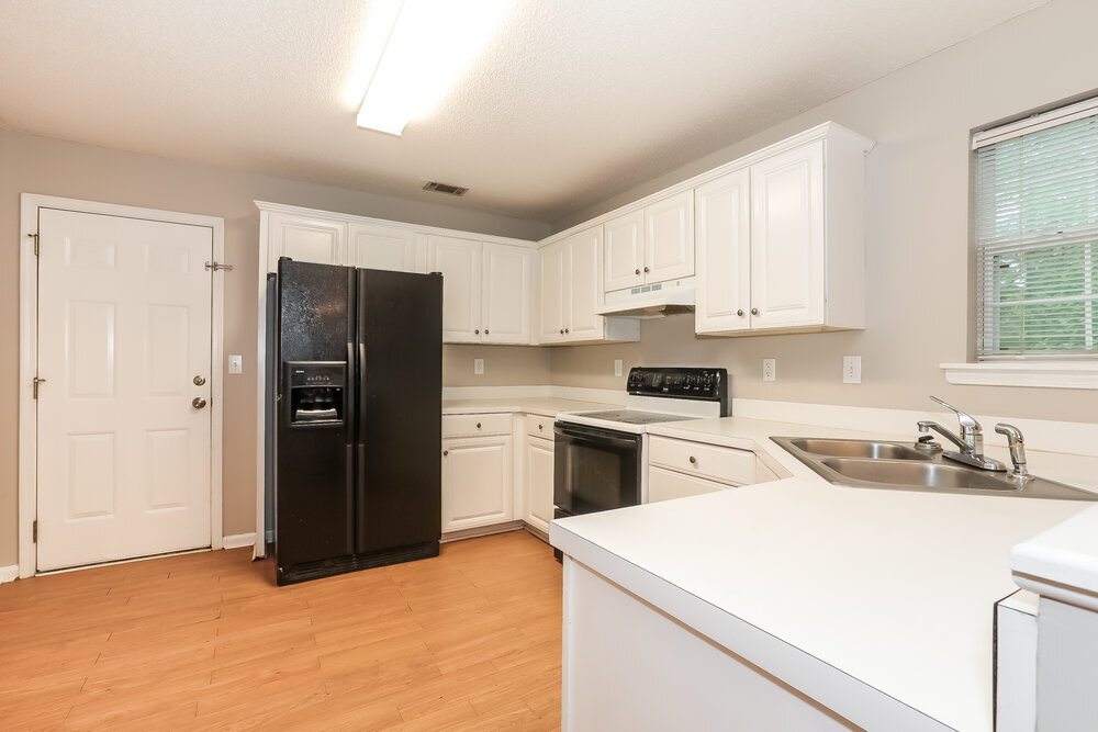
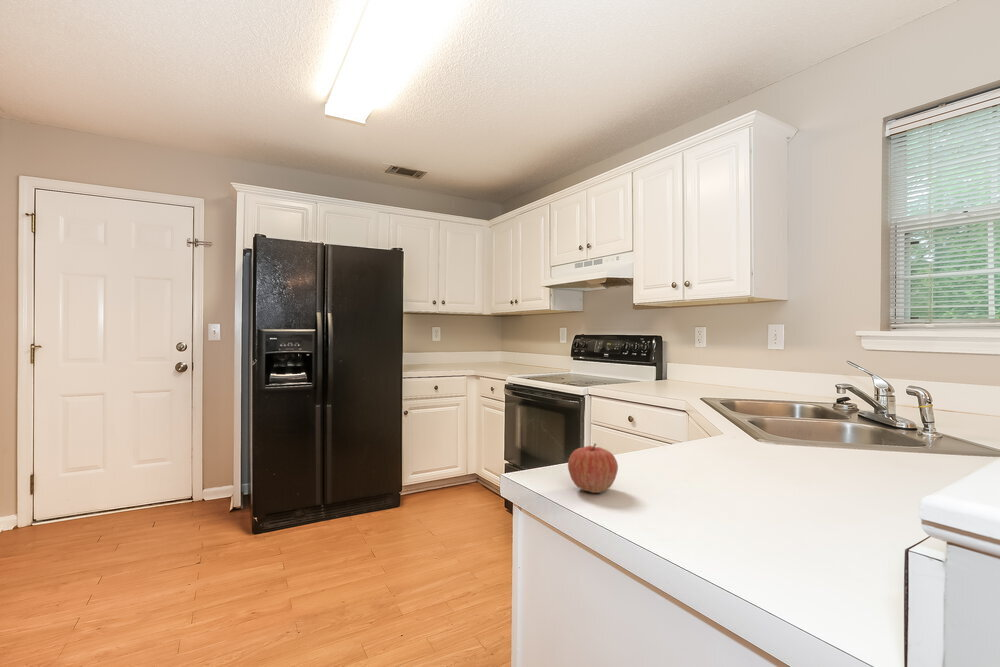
+ apple (592, 466)
